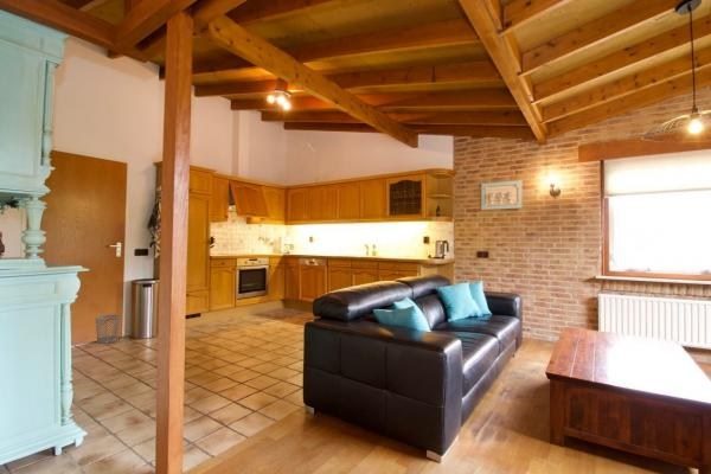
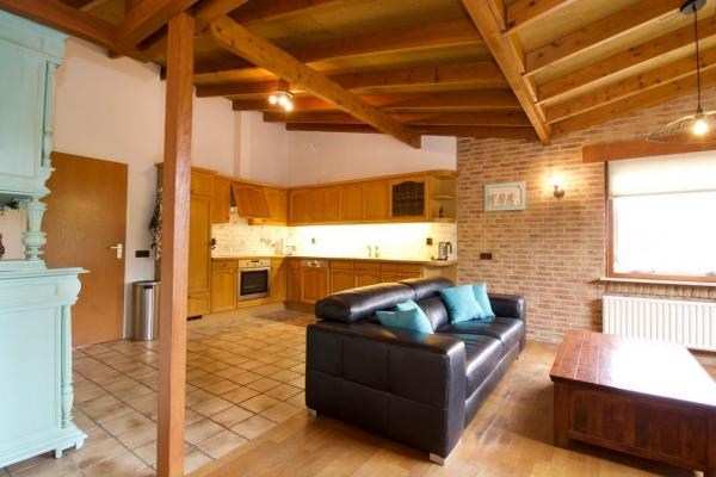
- wastebasket (107, 328)
